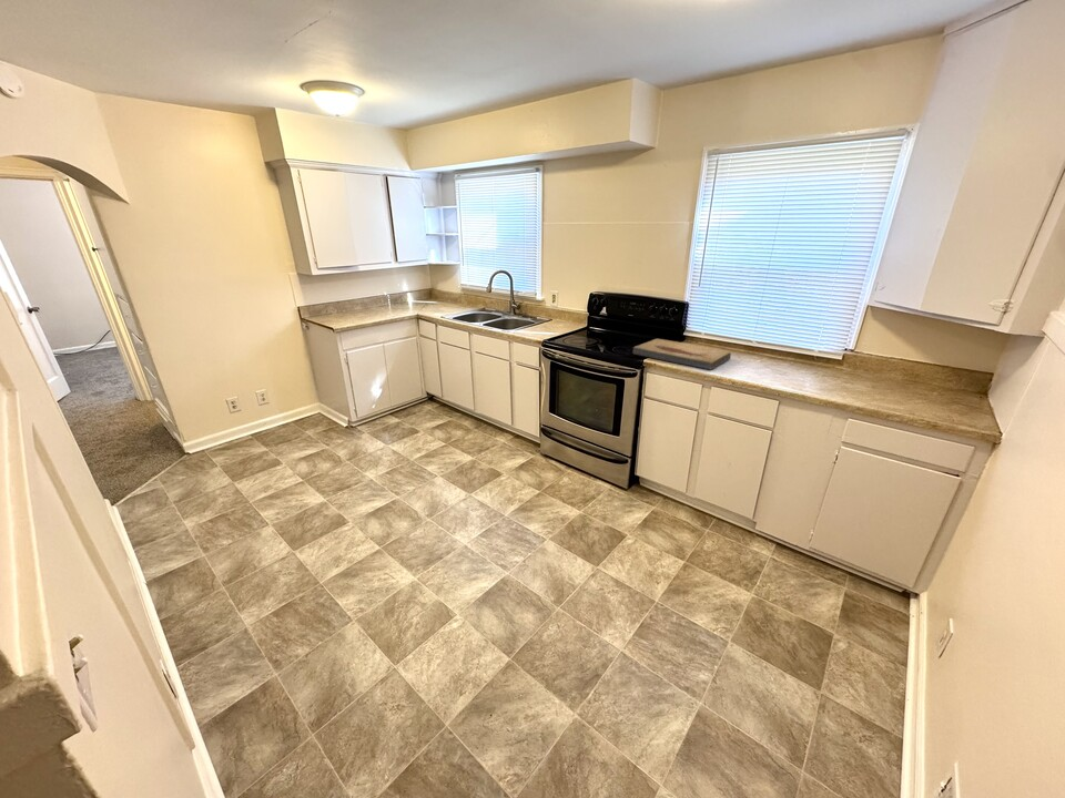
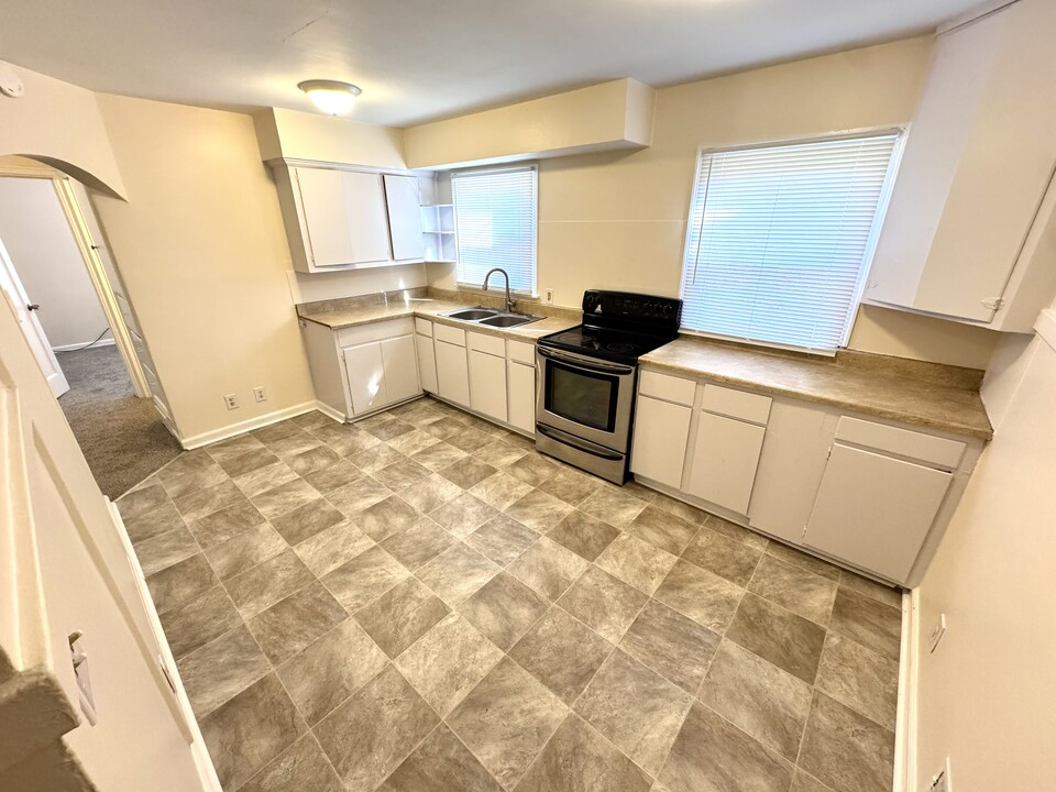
- fish fossil (680, 352)
